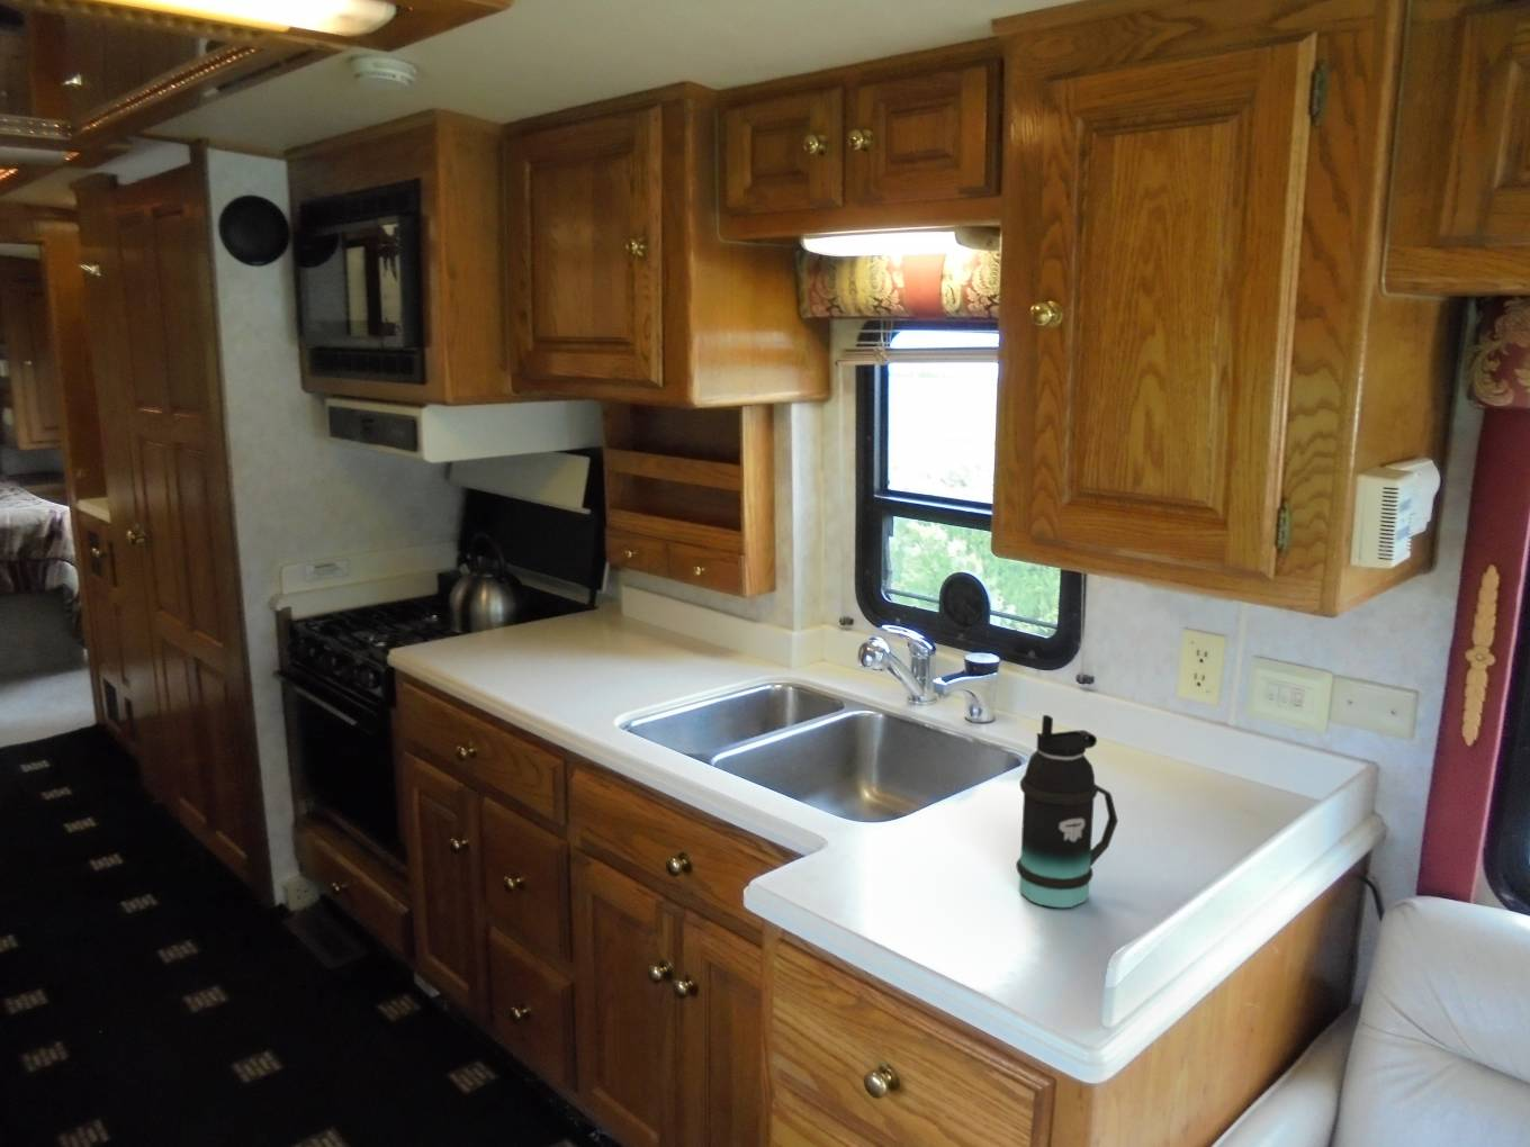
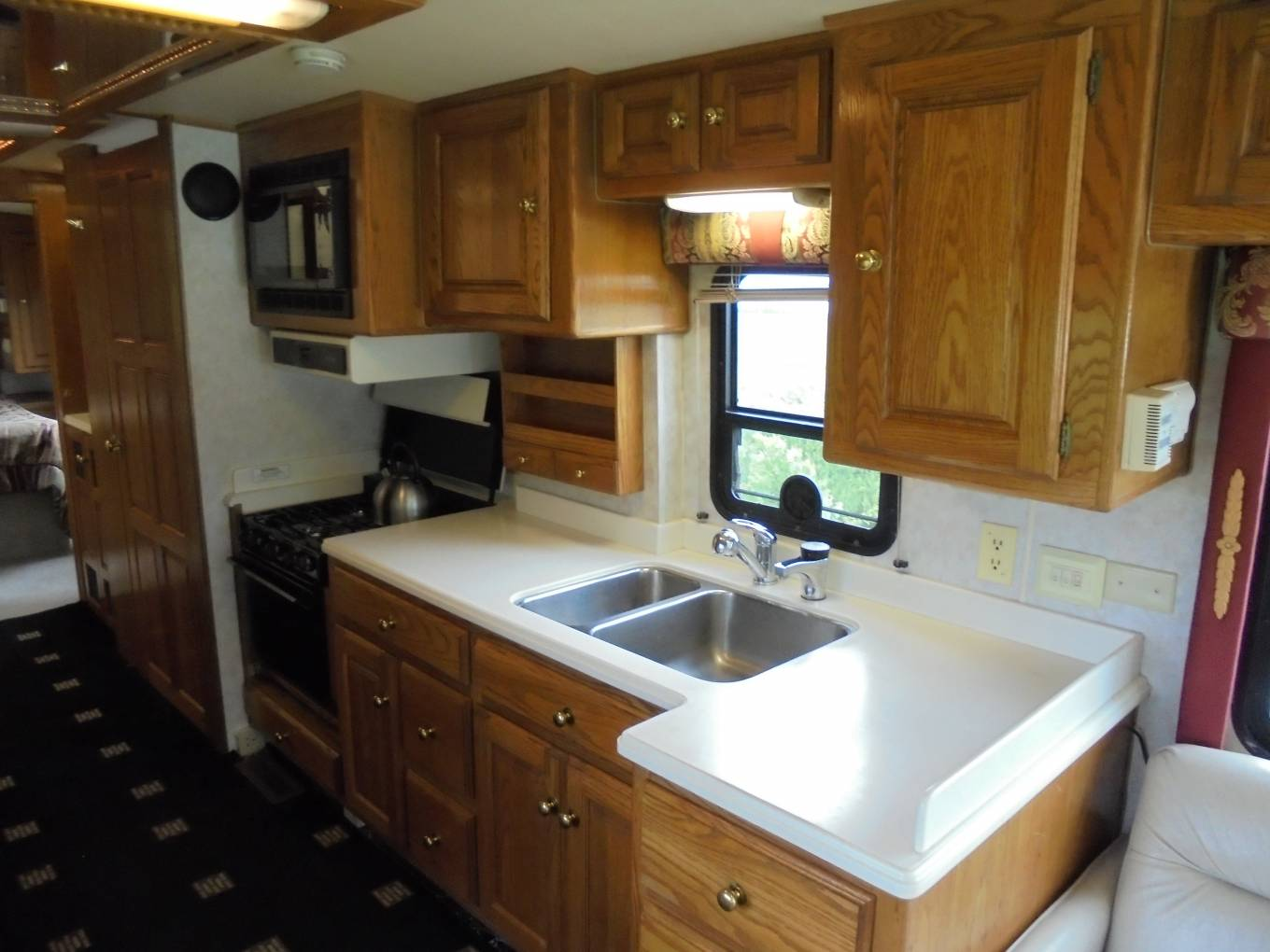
- bottle (1070, 802)
